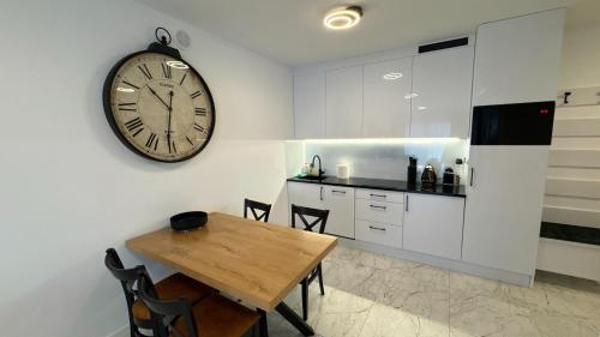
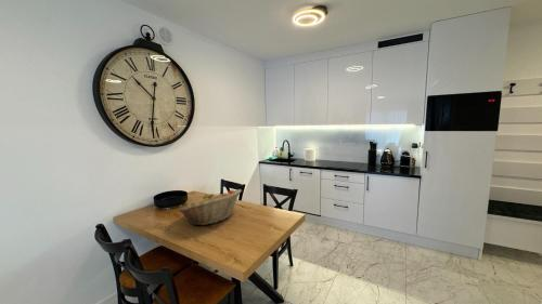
+ fruit basket (212, 203)
